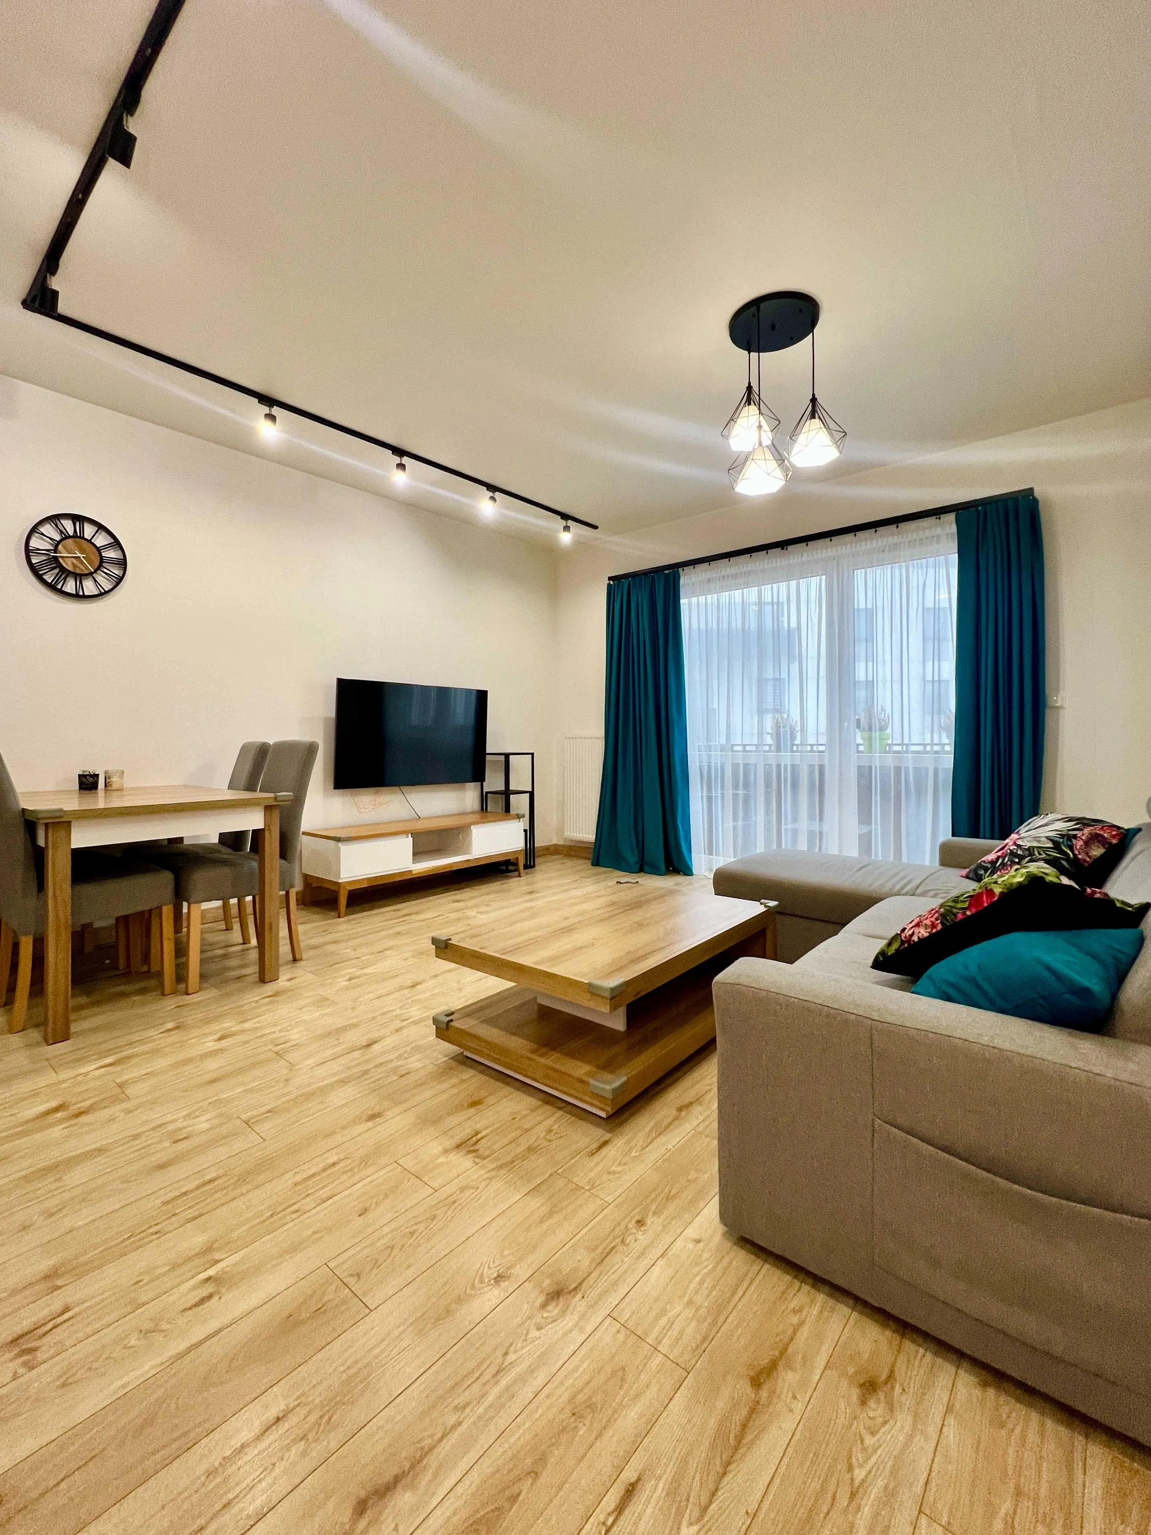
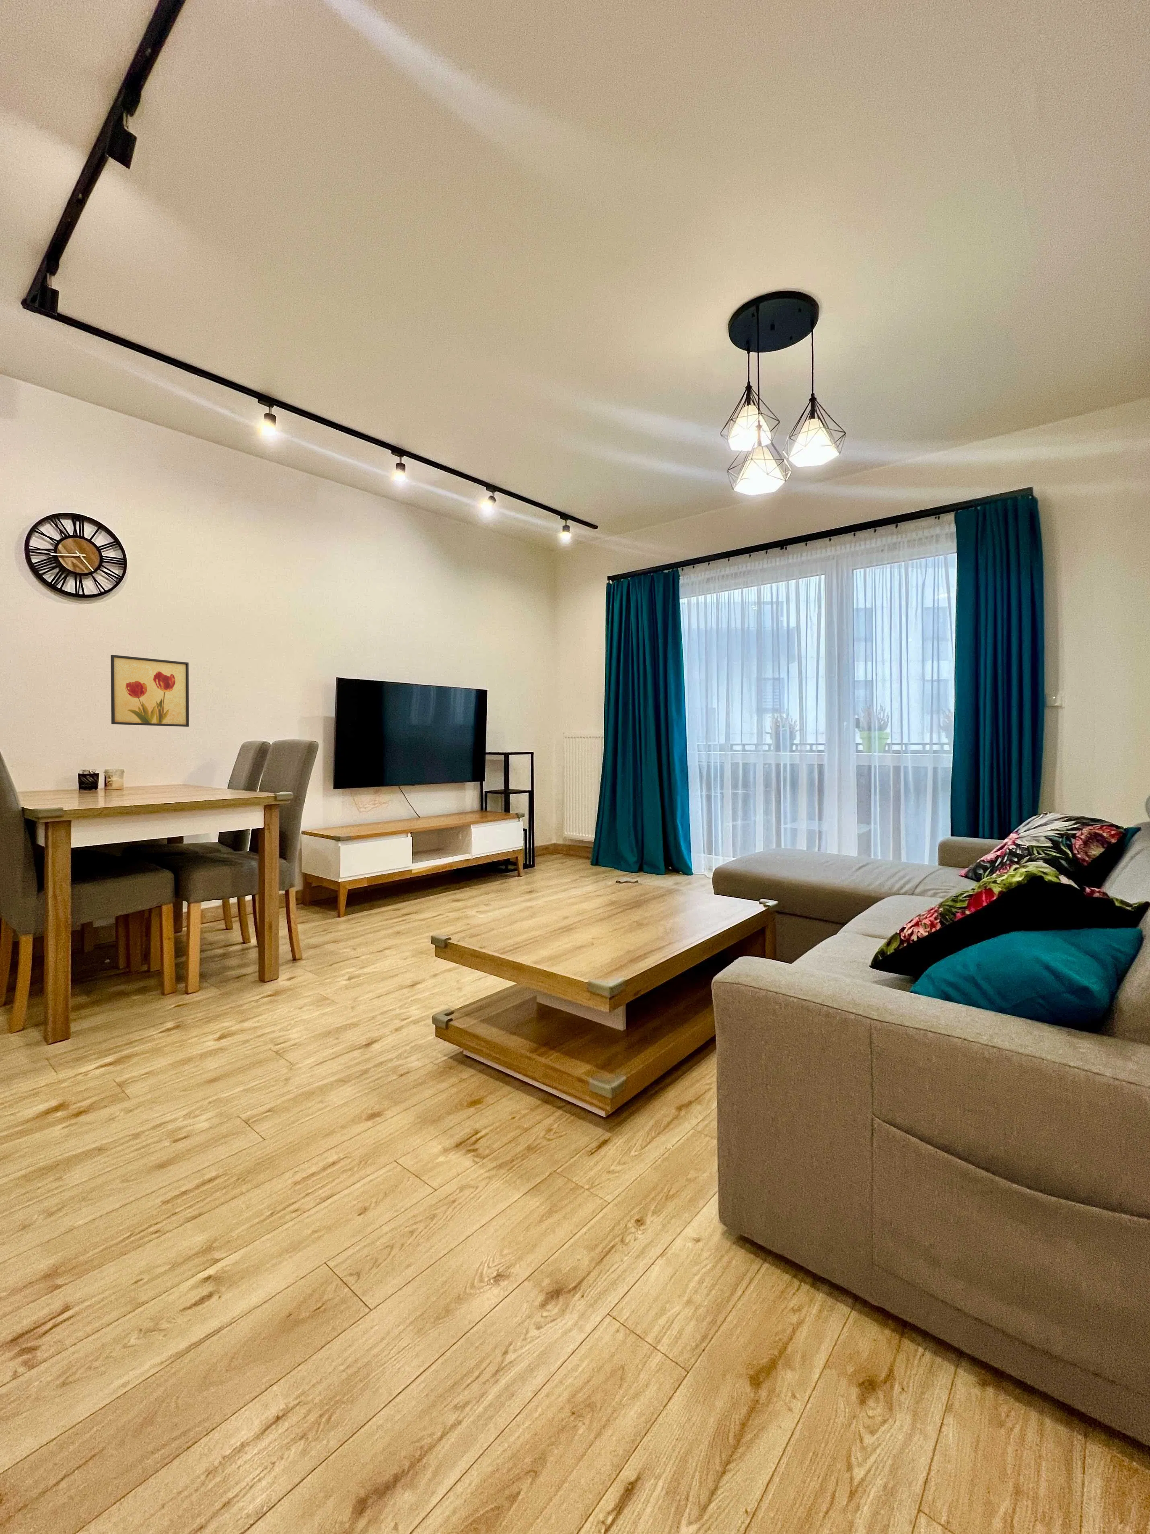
+ wall art (151, 692)
